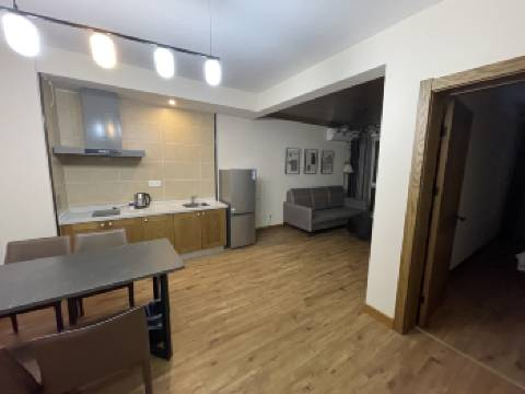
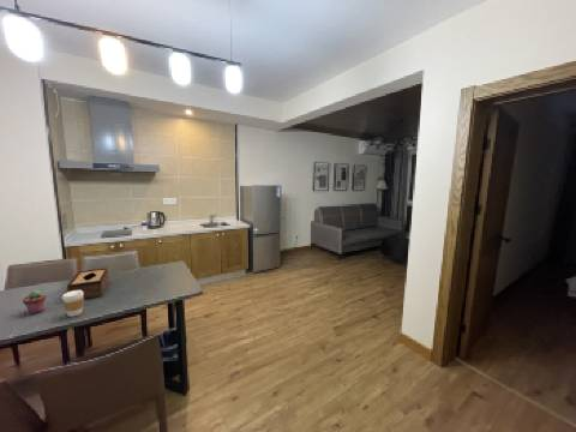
+ potted succulent (35, 300)
+ tissue box (89, 283)
+ coffee cup (73, 302)
